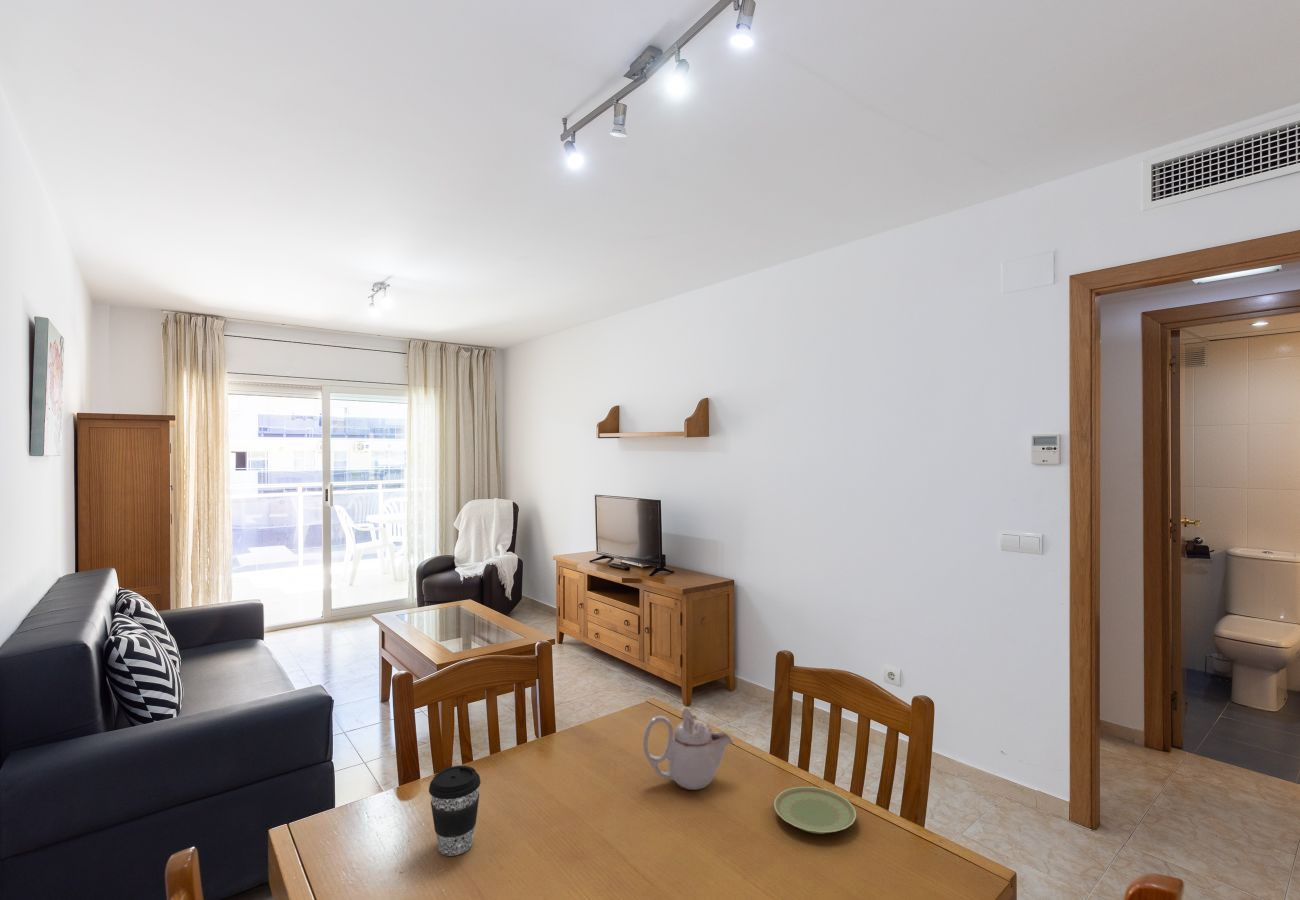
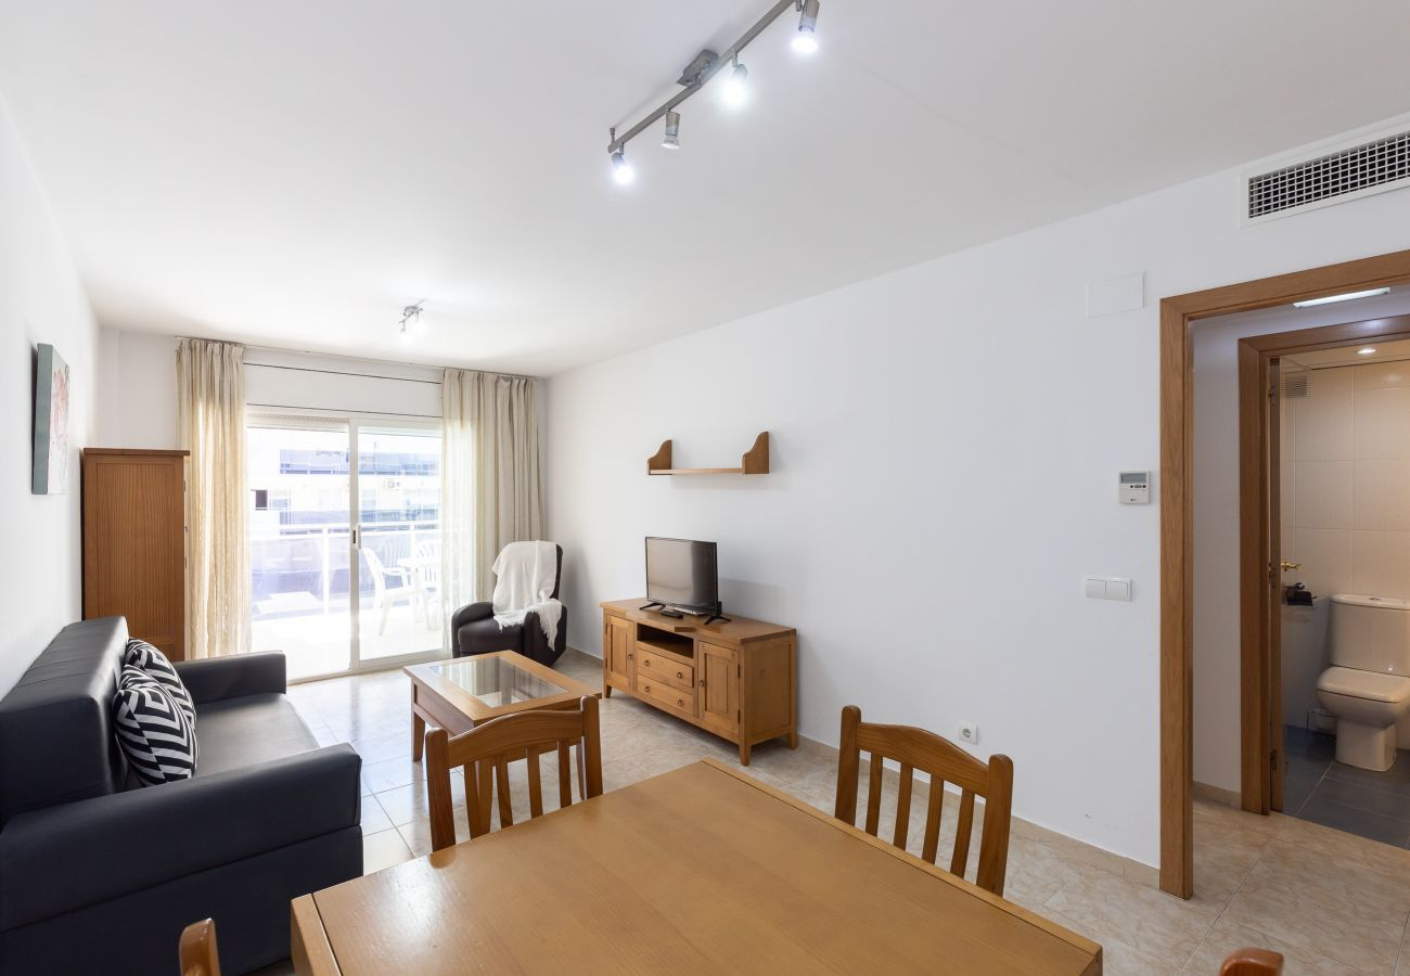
- plate (814, 812)
- coffee cup (455, 810)
- teapot (688, 747)
